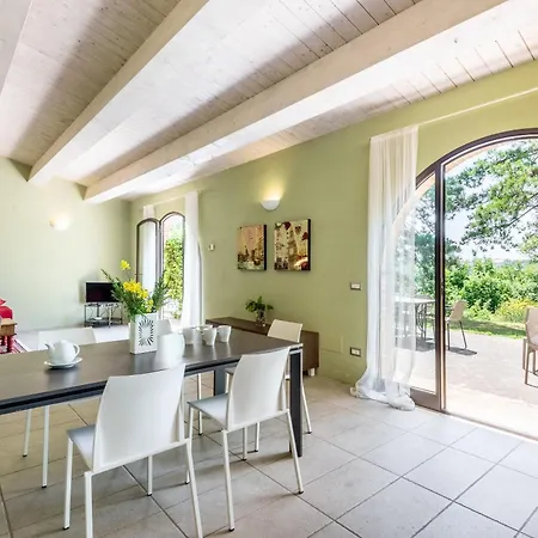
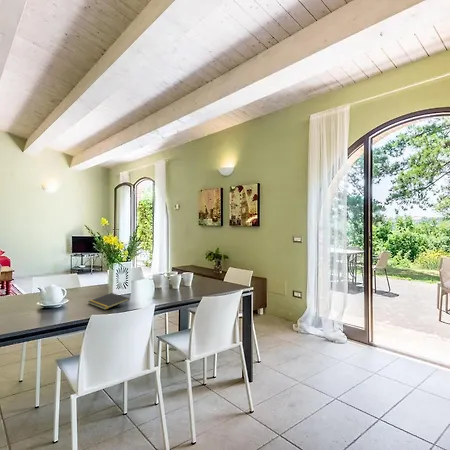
+ notepad (108, 300)
